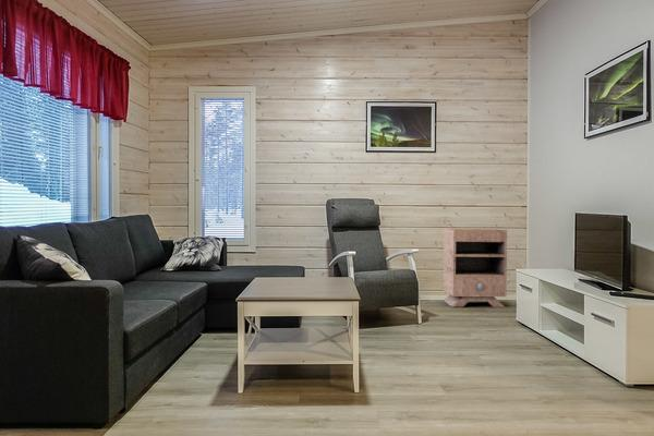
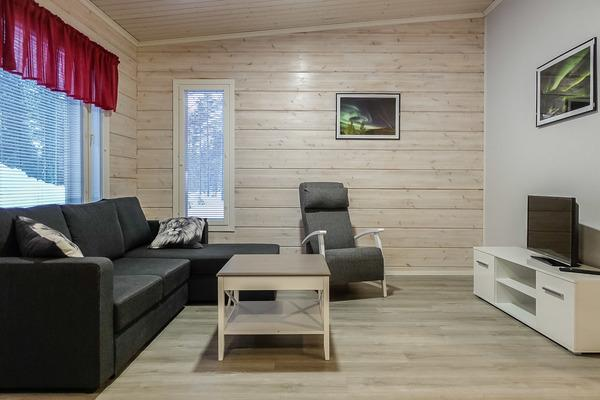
- nightstand (473, 266)
